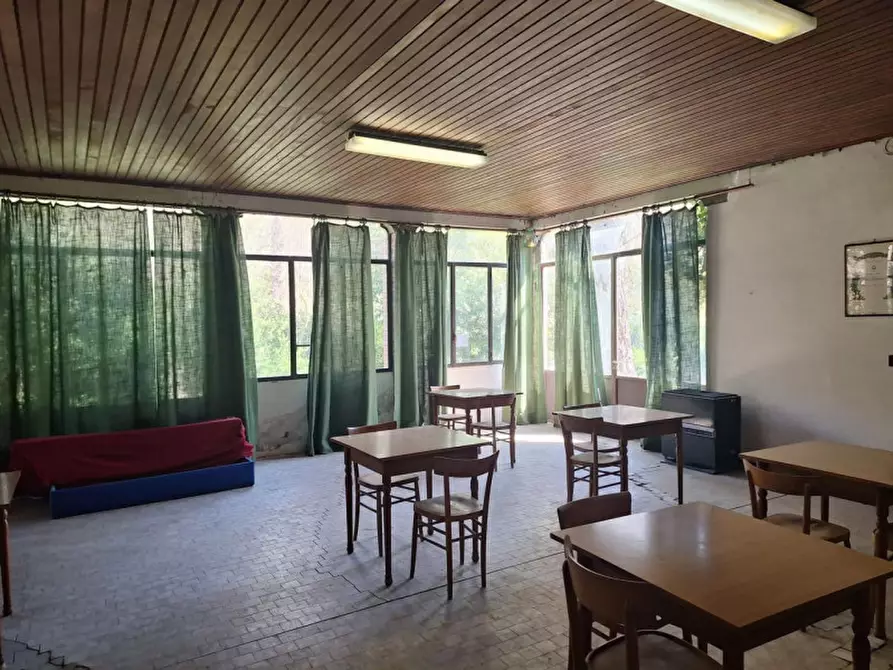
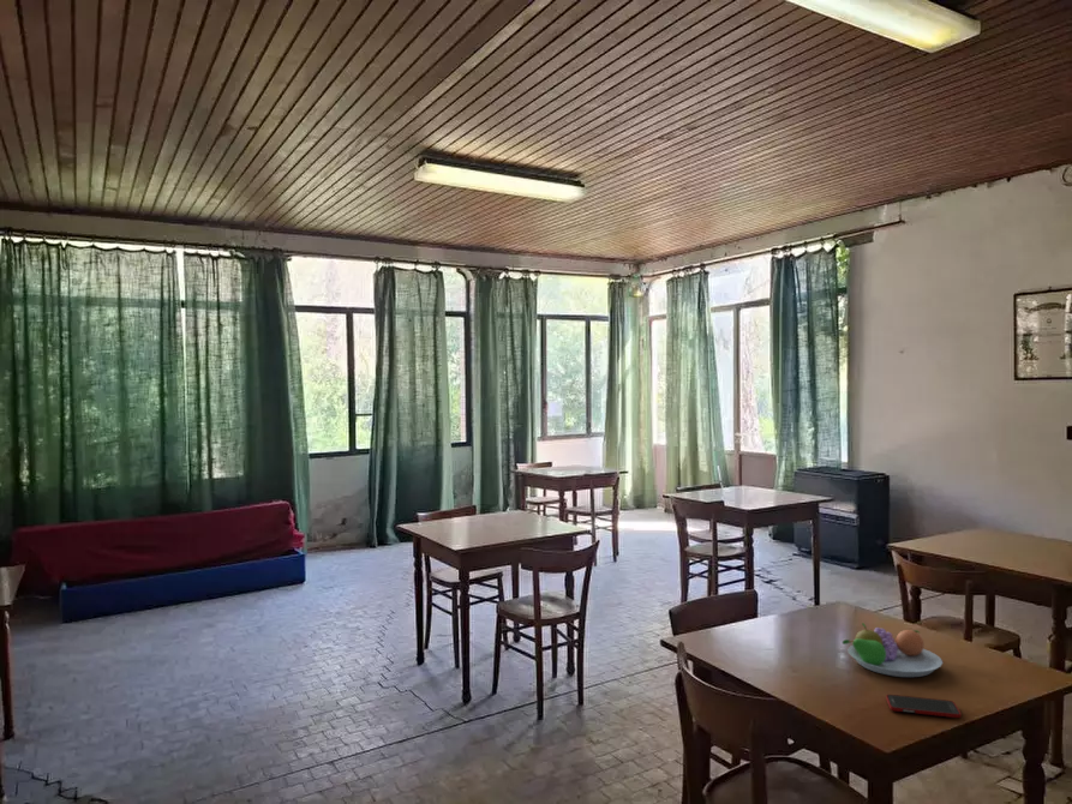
+ cell phone (922, 706)
+ fruit bowl (890, 647)
